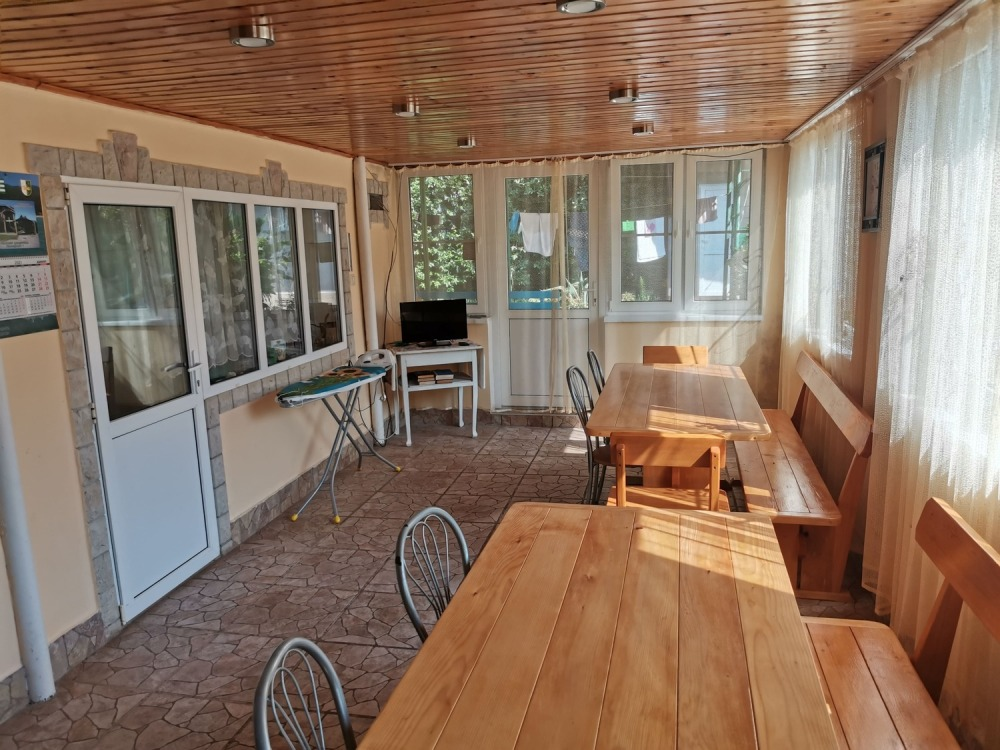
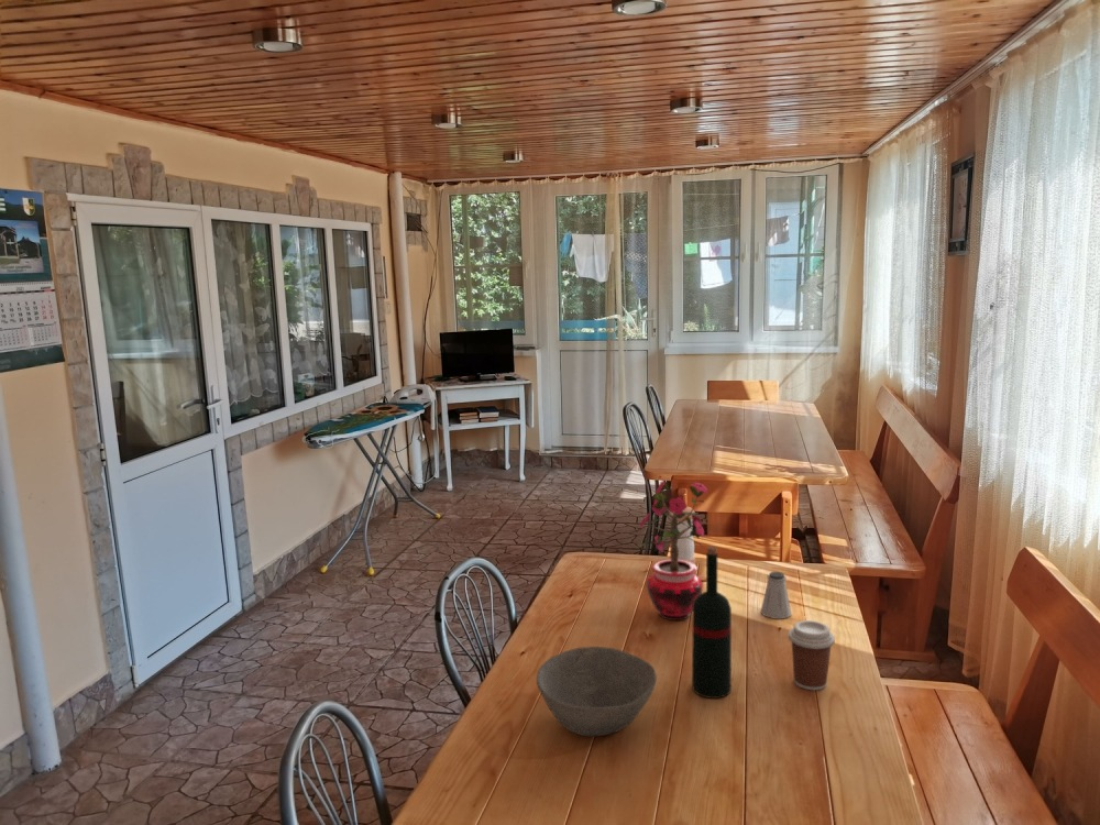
+ bowl (596, 696)
+ pepper shaker (682, 536)
+ coffee cup (811, 654)
+ potted plant (672, 548)
+ saltshaker (776, 593)
+ wine bottle (712, 616)
